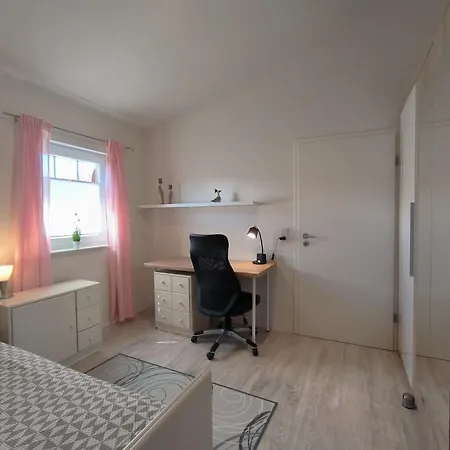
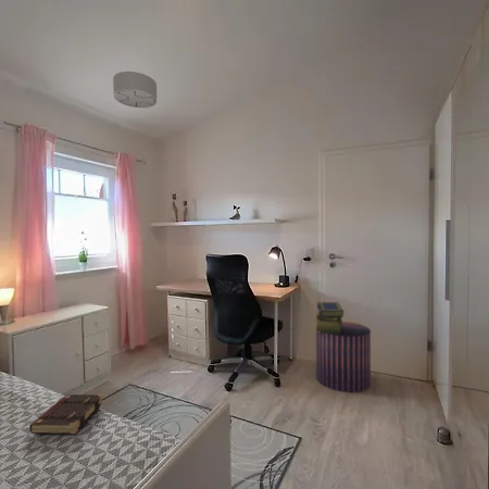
+ stack of books (329, 316)
+ book (70, 412)
+ ceiling light (136, 90)
+ pouf (342, 353)
